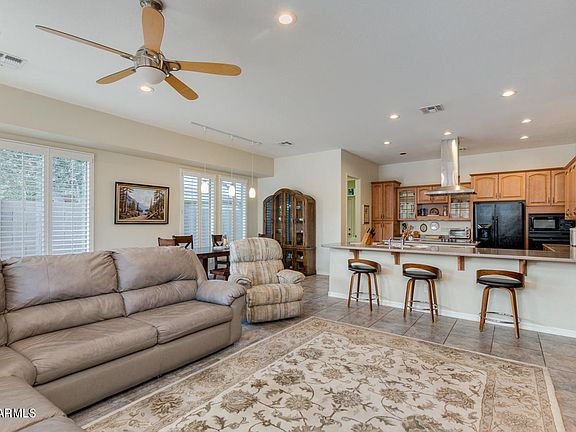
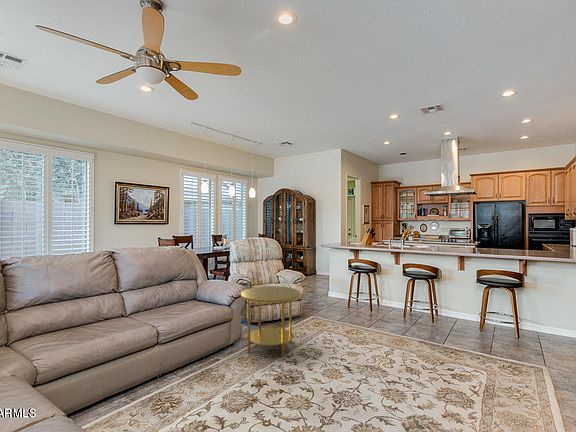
+ side table (270, 328)
